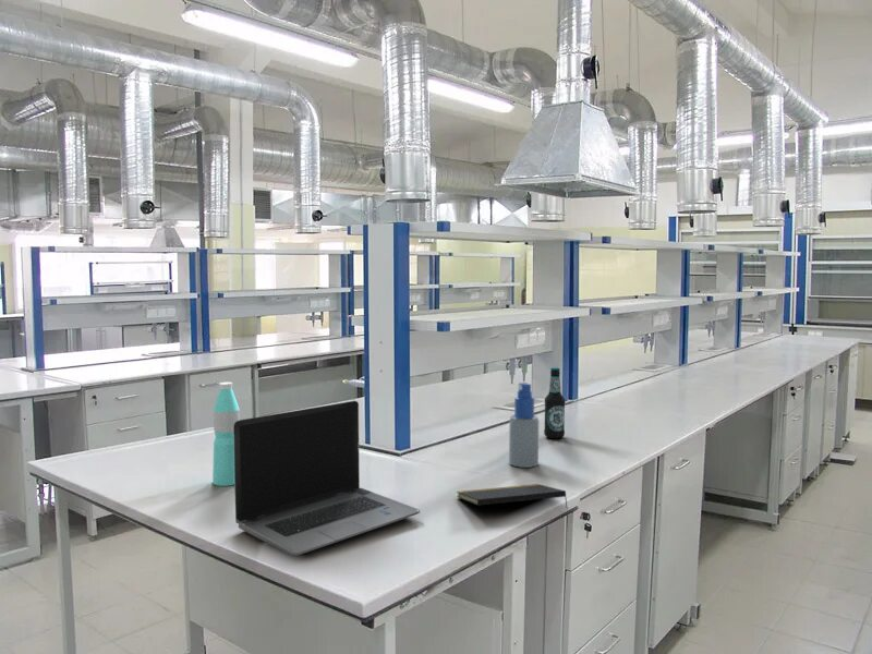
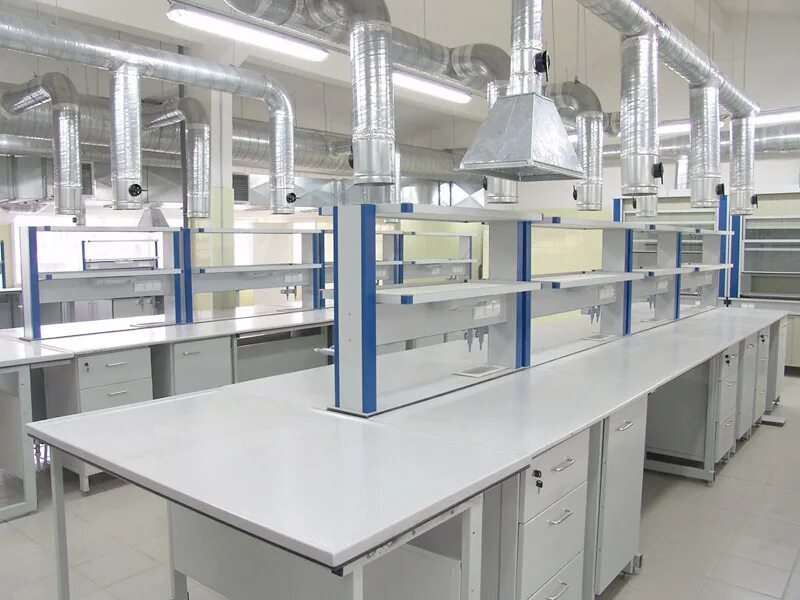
- spray bottle (523, 423)
- bottle (554, 402)
- notepad (509, 494)
- laptop computer (329, 471)
- water bottle (227, 432)
